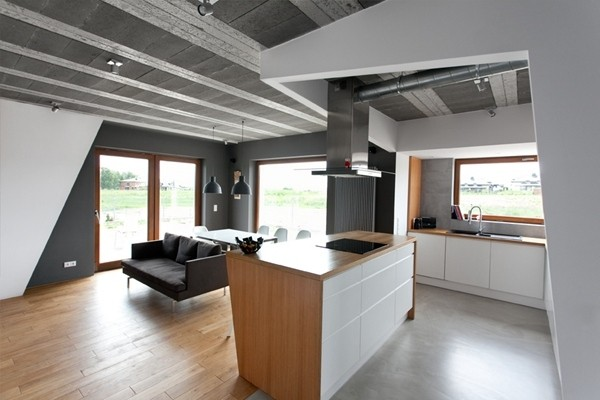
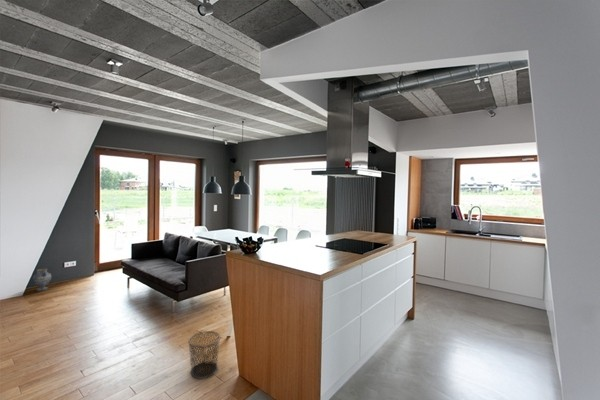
+ waste bin (204, 354)
+ ceramic jug (42, 279)
